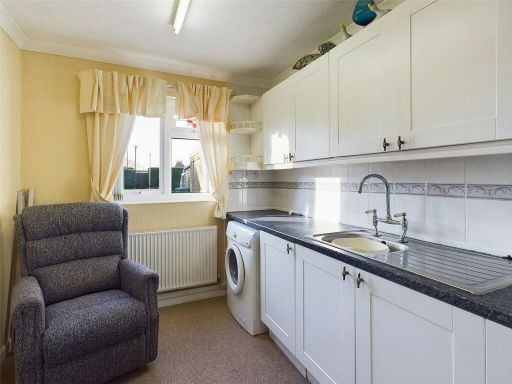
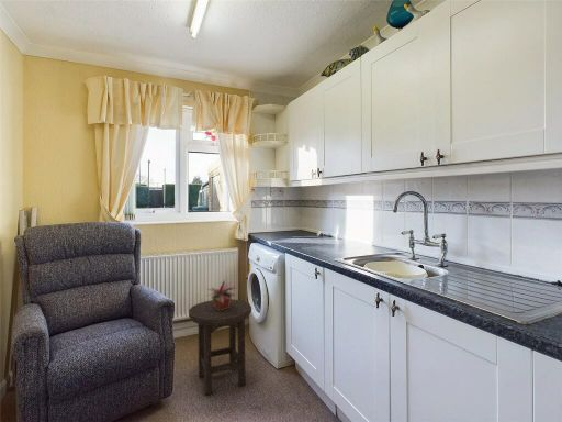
+ stool (221, 348)
+ potted plant (222, 292)
